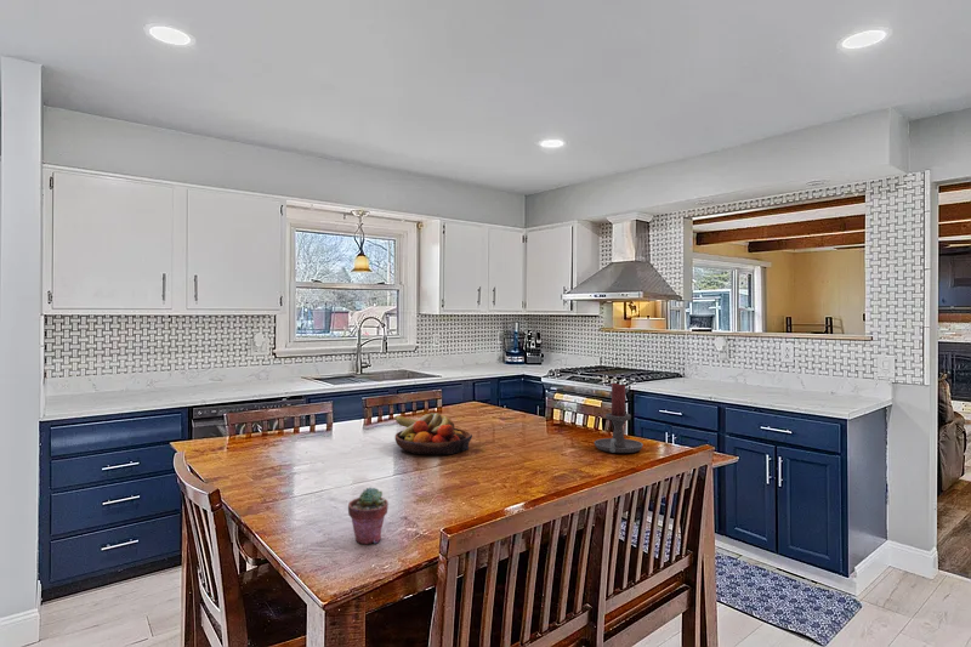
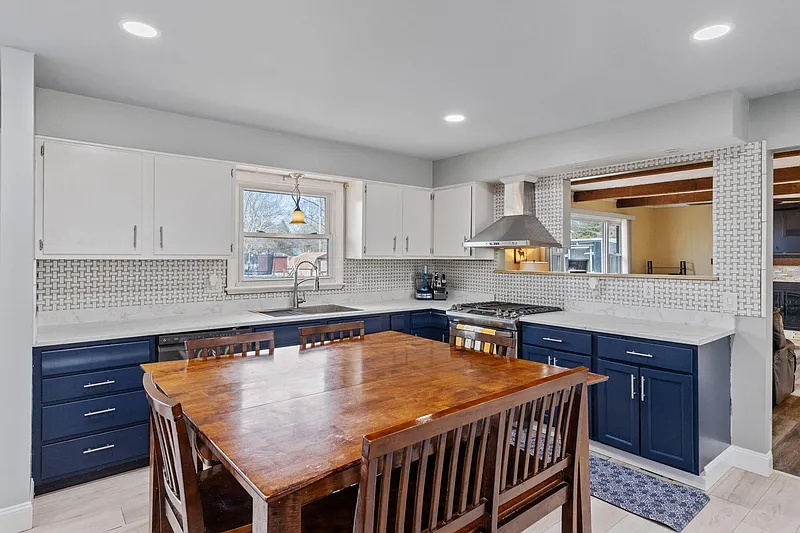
- potted succulent (368, 512)
- candle holder (617, 416)
- fruit bowl (432, 431)
